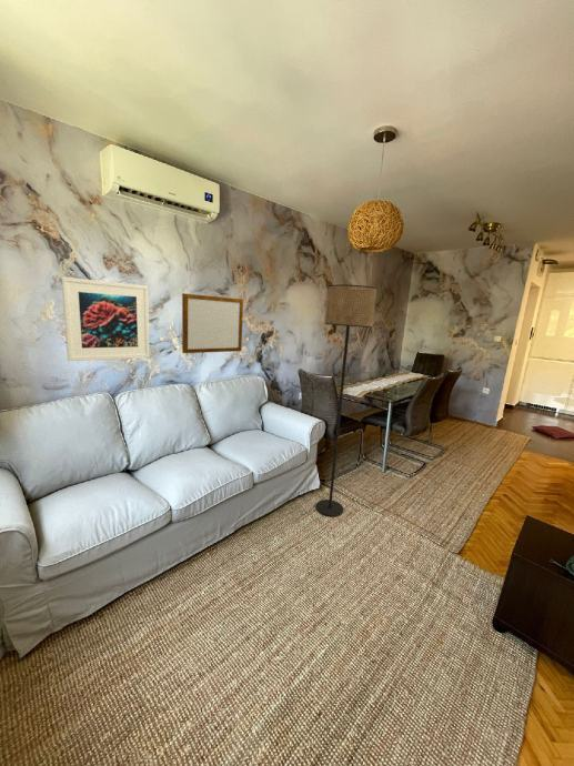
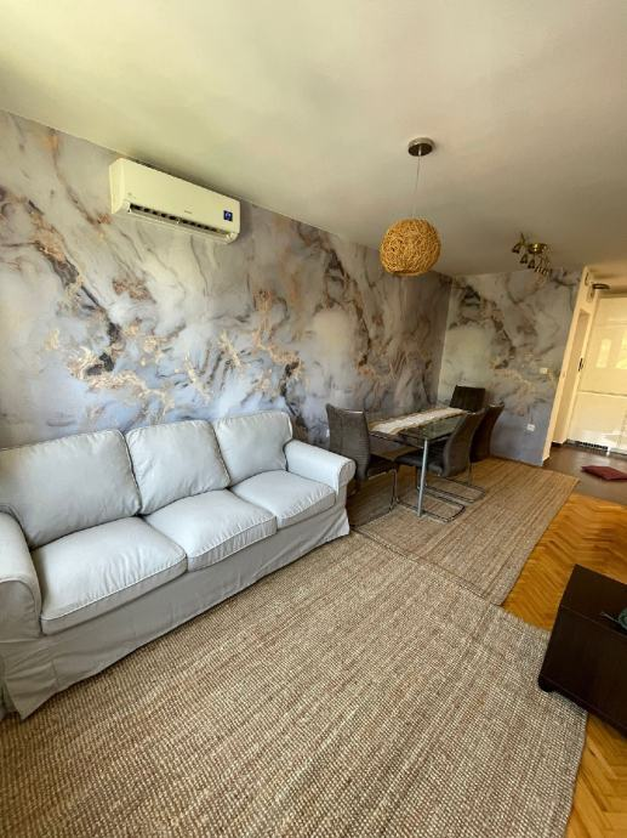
- writing board (214, 324)
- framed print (110, 321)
- floor lamp (340, 405)
